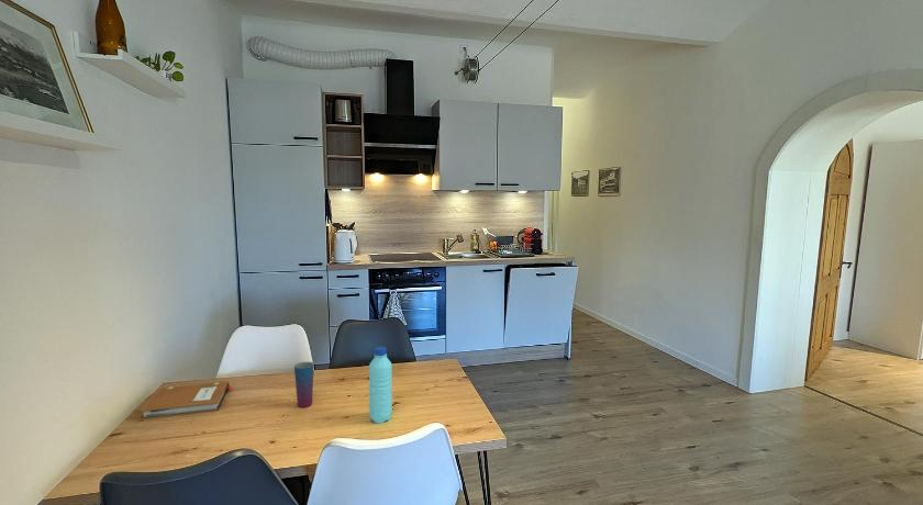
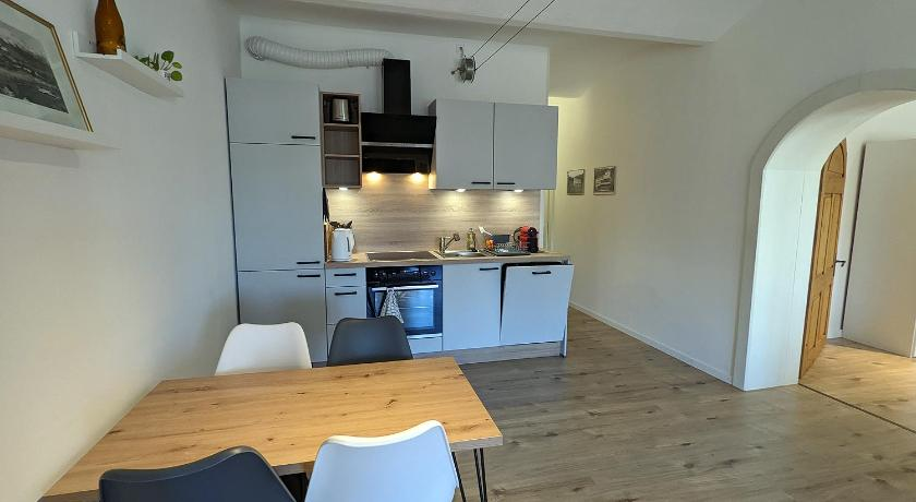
- water bottle (380, 383)
- cup (304, 384)
- notebook (190, 397)
